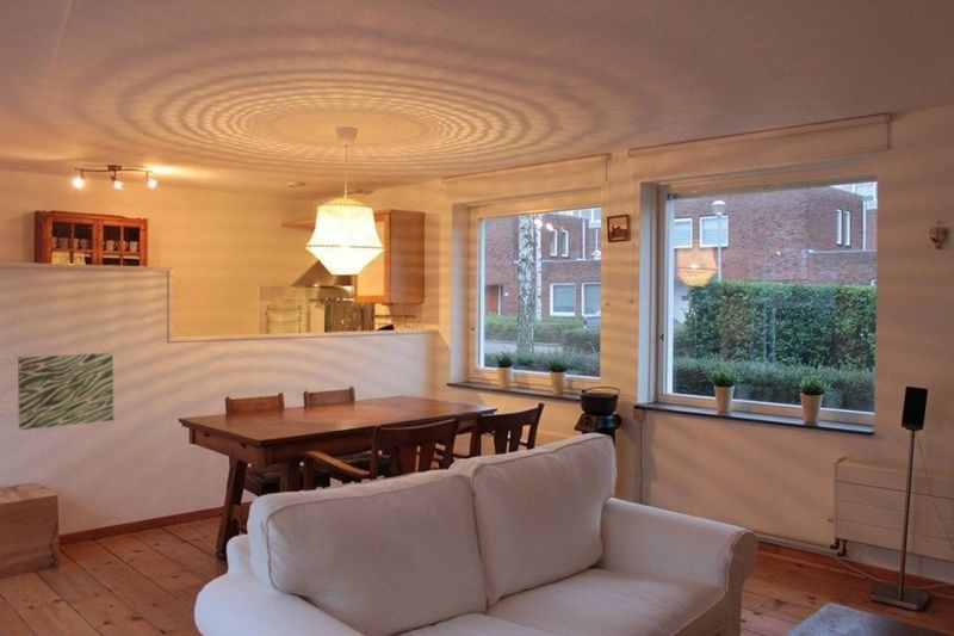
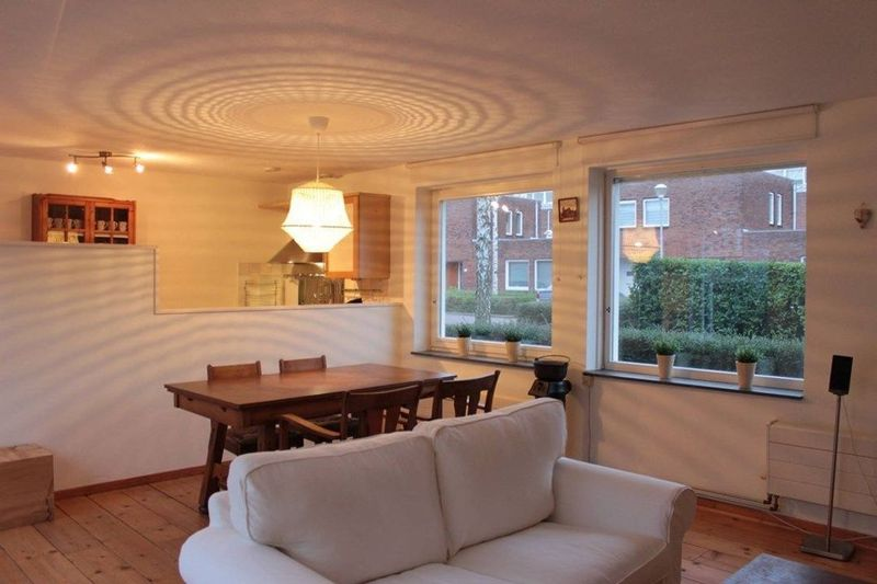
- wall art (67, 389)
